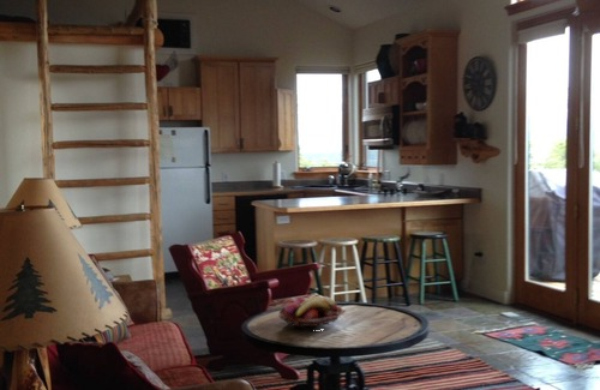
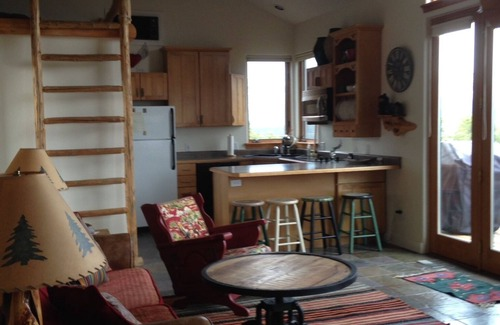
- fruit basket (311, 311)
